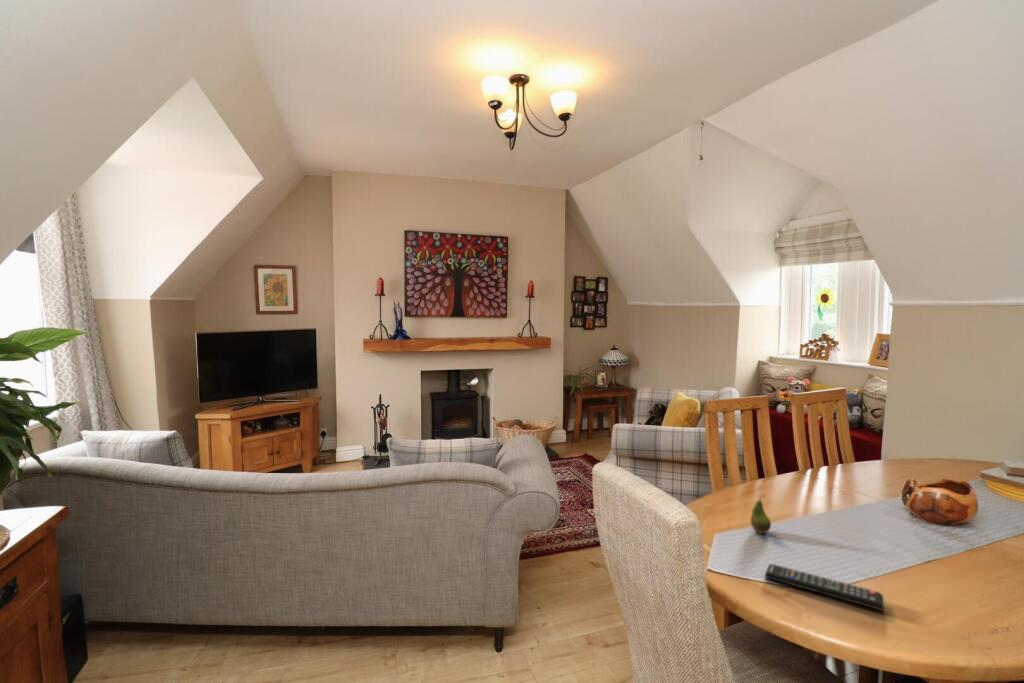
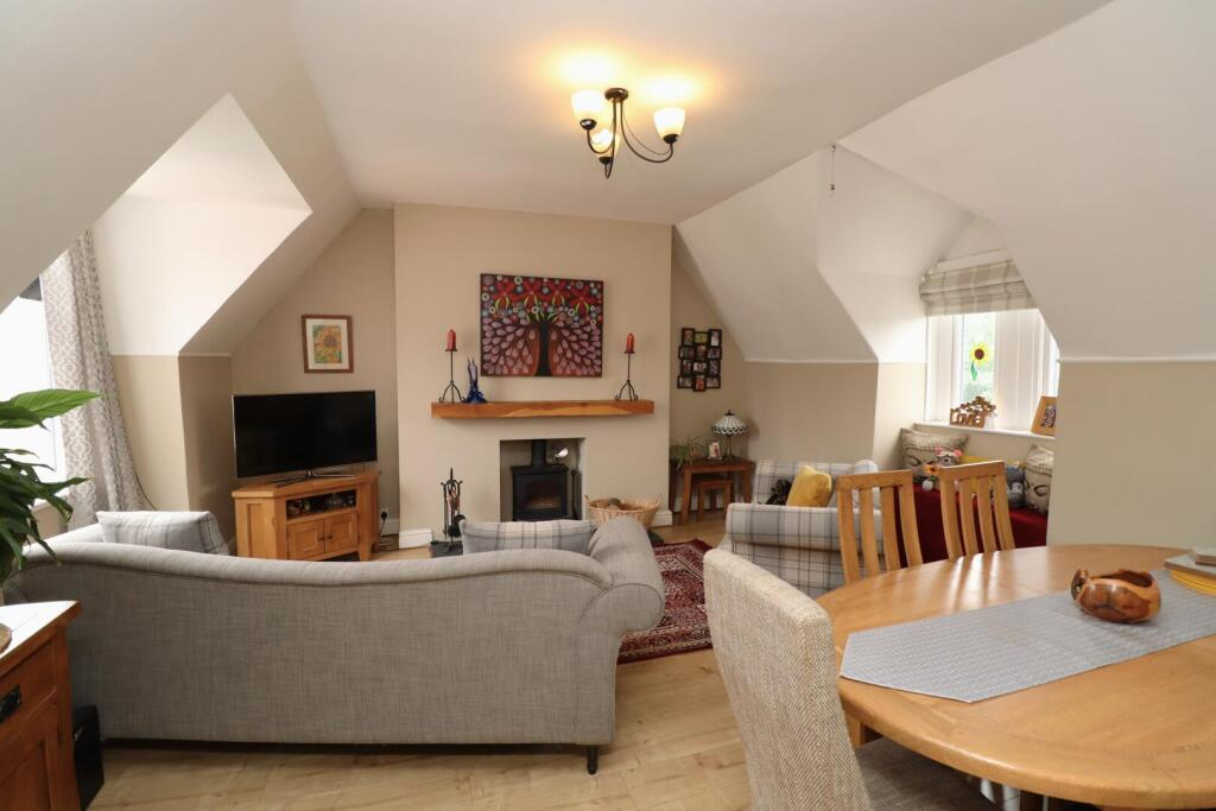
- fruit (761, 511)
- remote control (821, 586)
